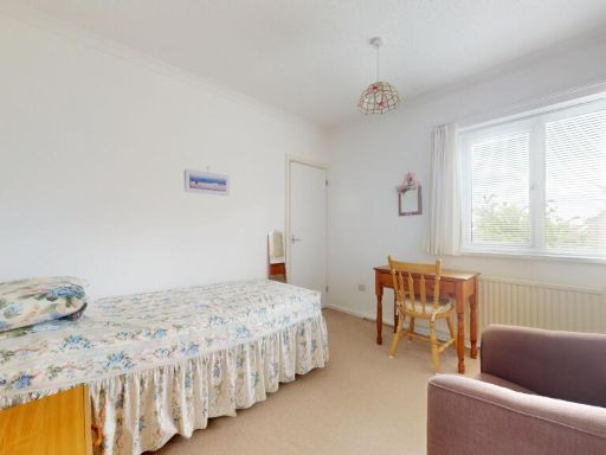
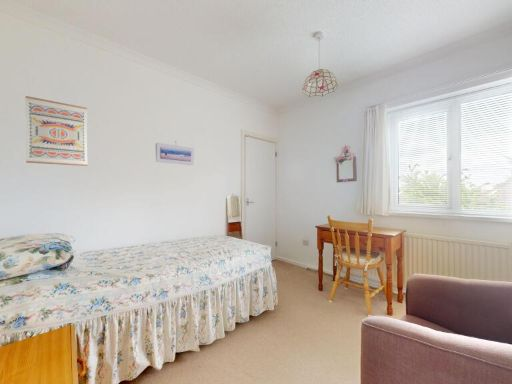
+ wall art (58, 133)
